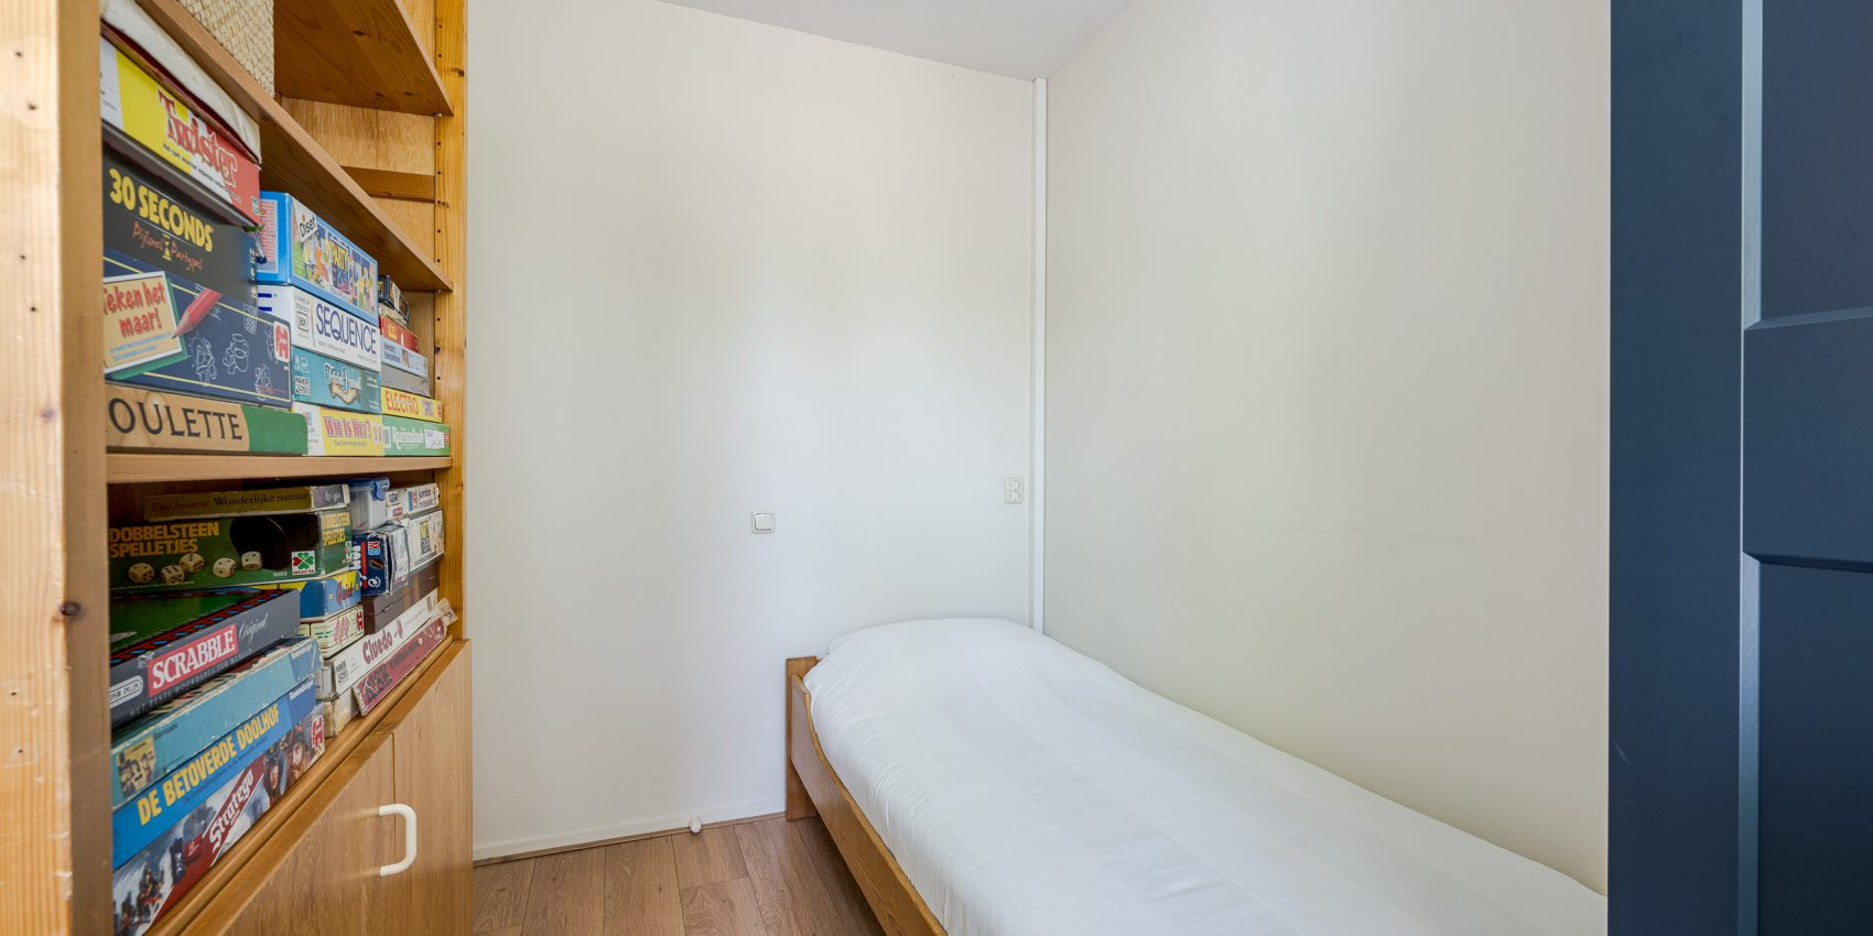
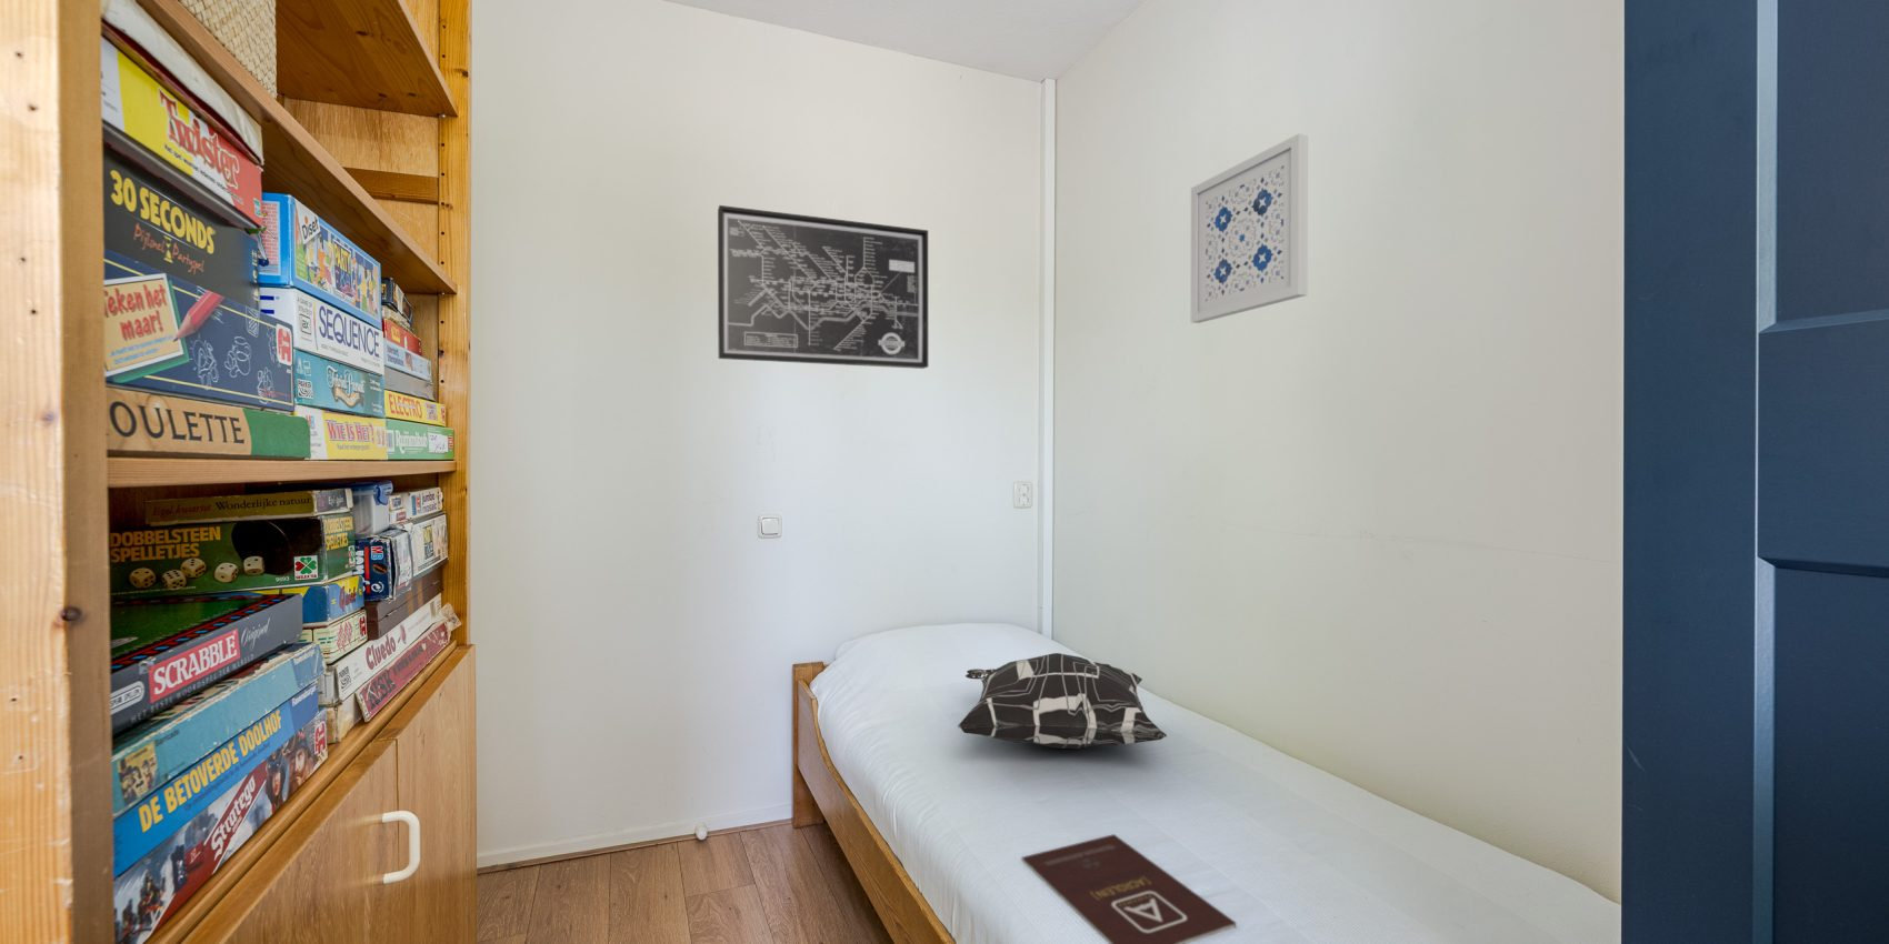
+ book (1120, 890)
+ decorative pillow (1053, 697)
+ wall art (826, 291)
+ wall art (1243, 236)
